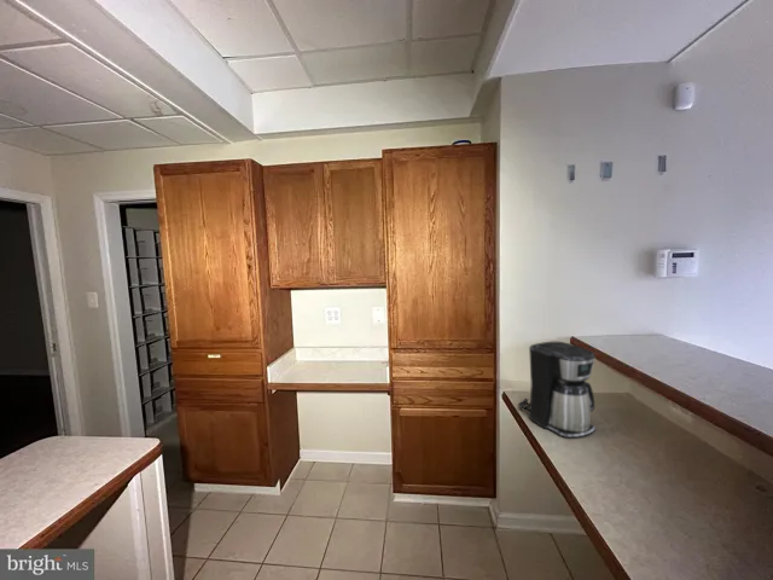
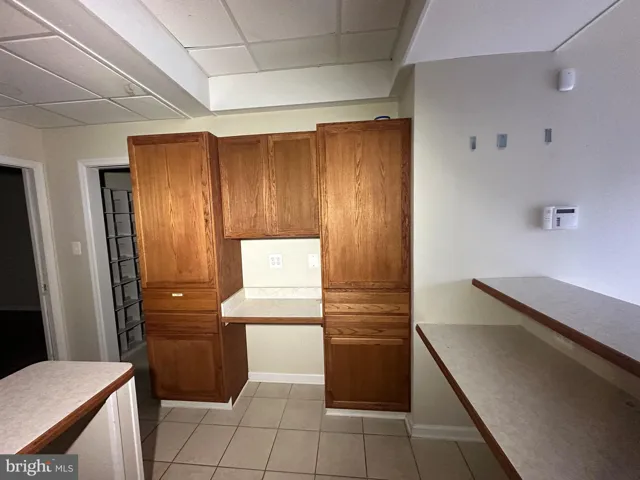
- coffee maker (558, 381)
